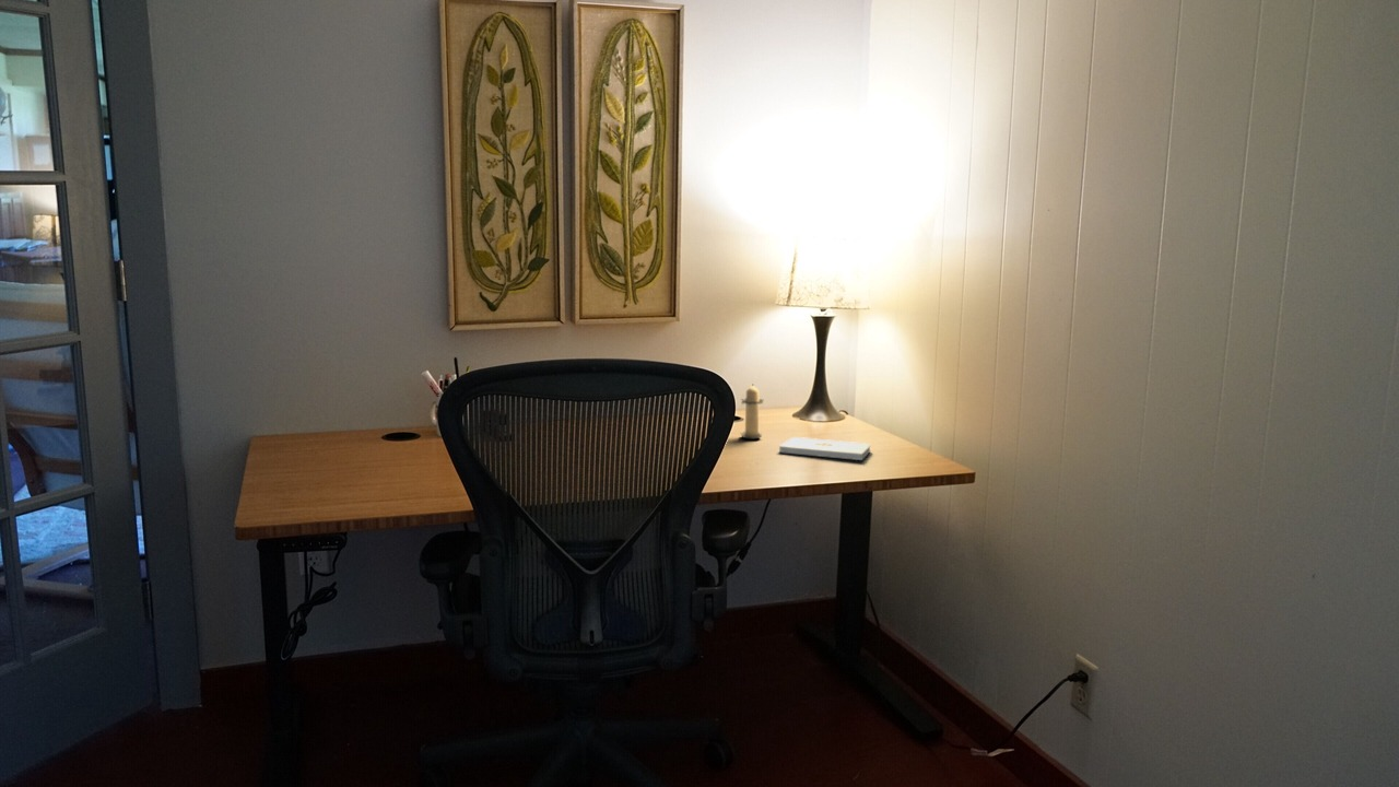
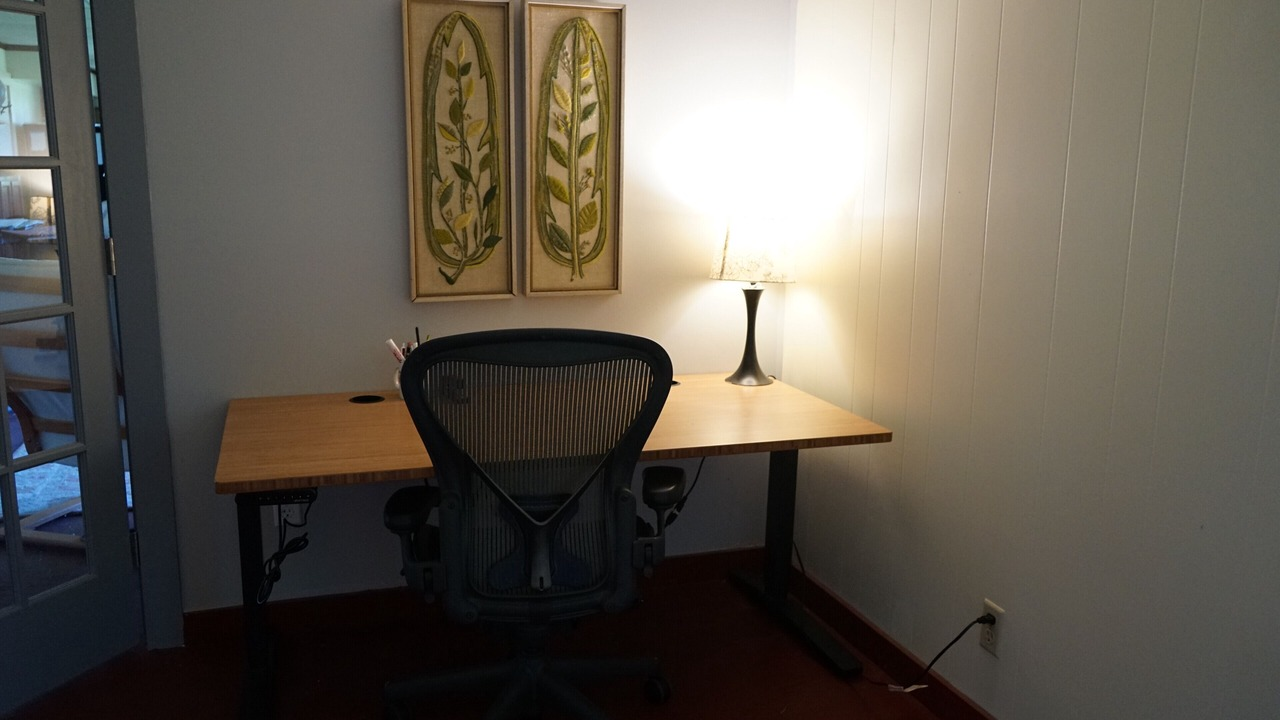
- candle (752, 410)
- notepad (825, 447)
